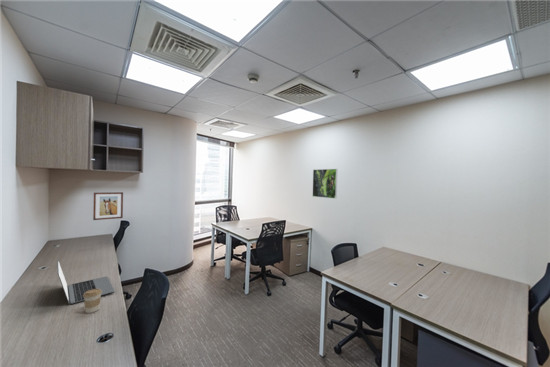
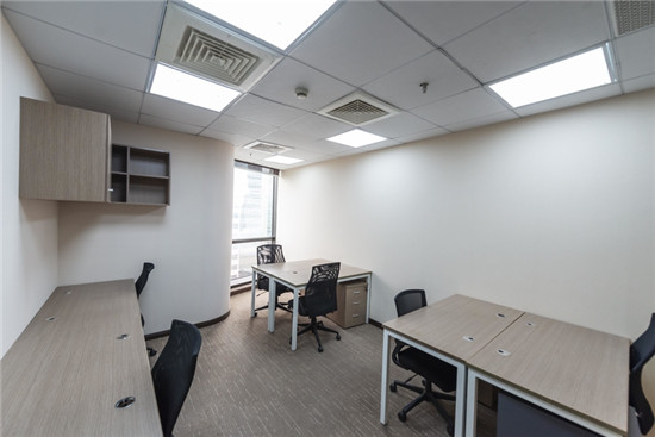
- wall art (108, 205)
- coffee cup (92, 300)
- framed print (324, 183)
- laptop (88, 280)
